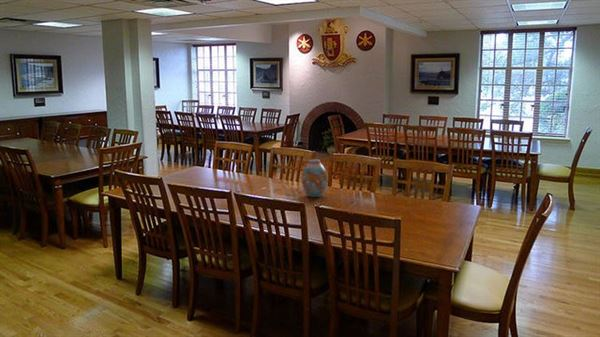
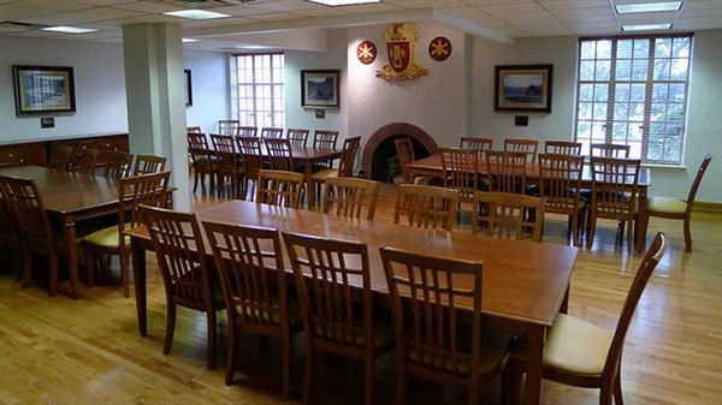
- vase (314, 178)
